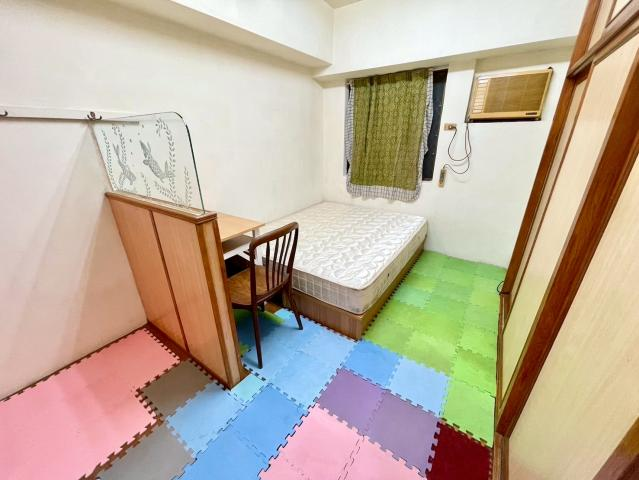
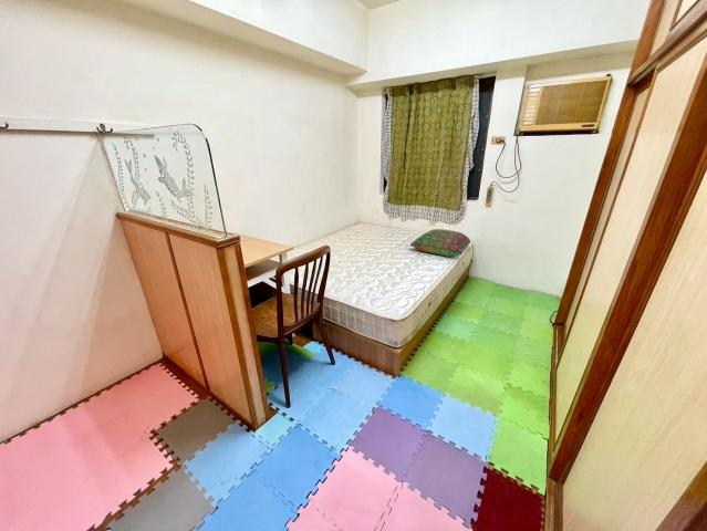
+ pillow (443, 240)
